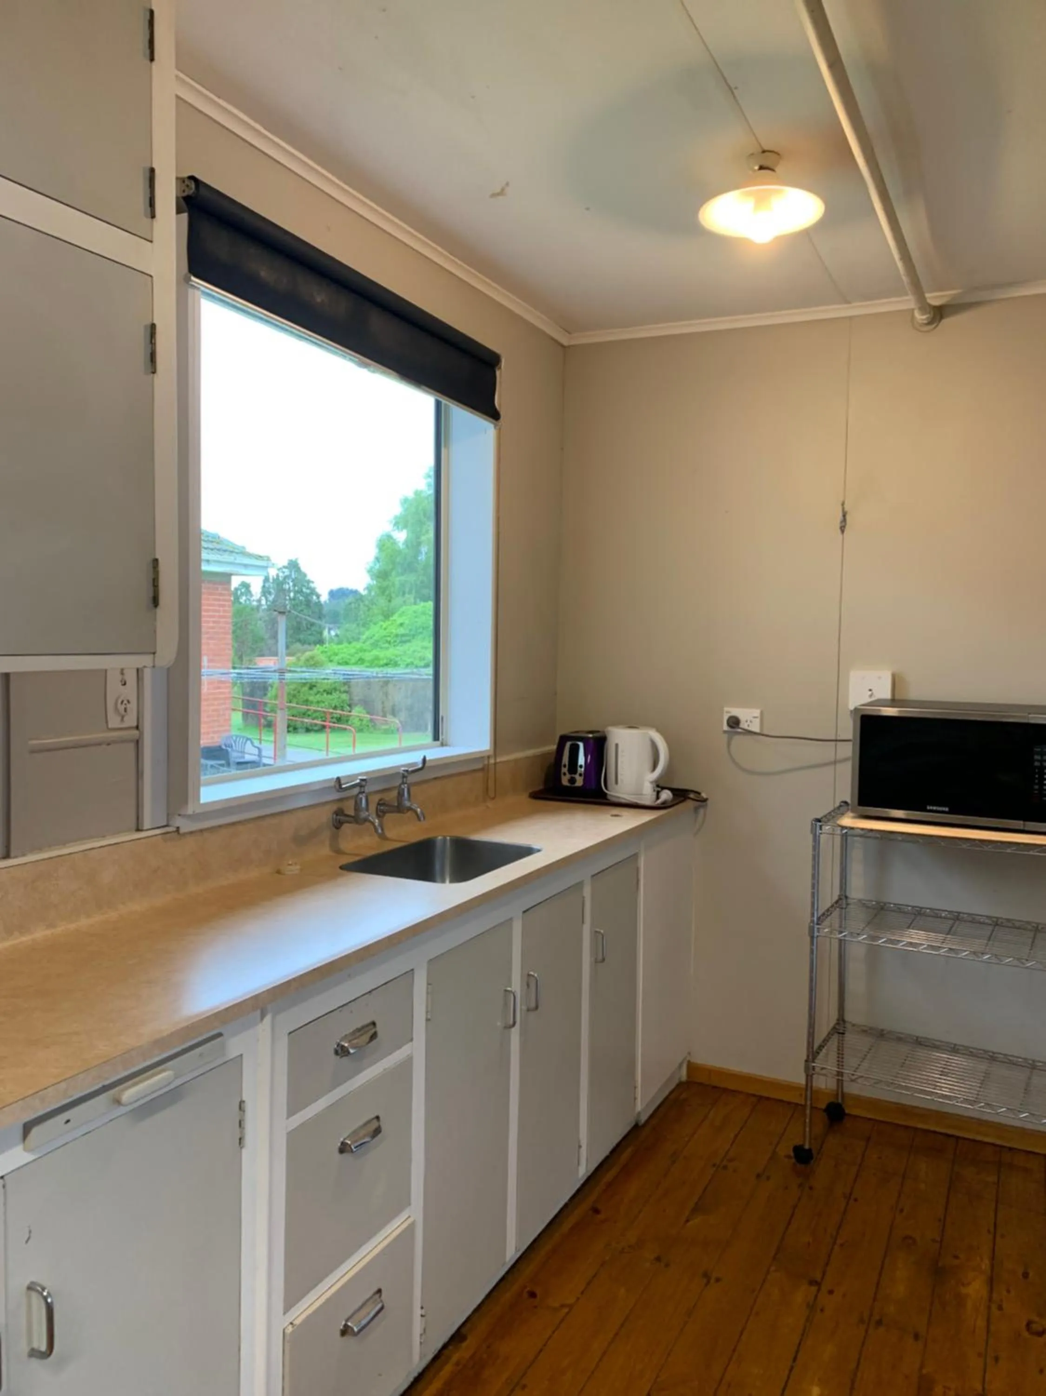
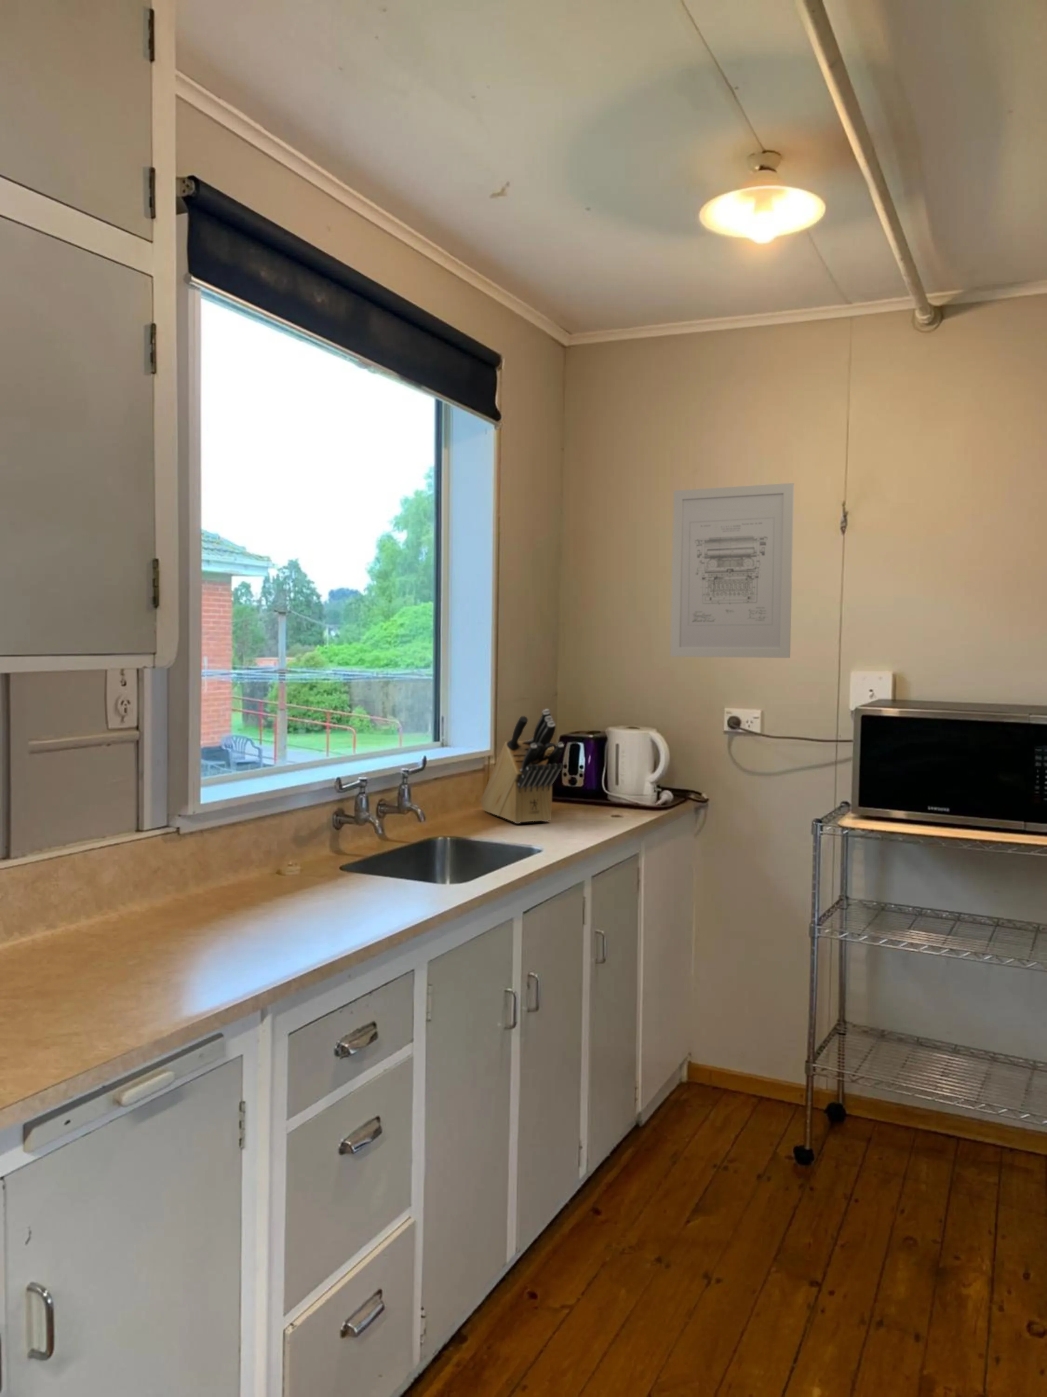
+ knife block (521, 762)
+ wall art (730, 572)
